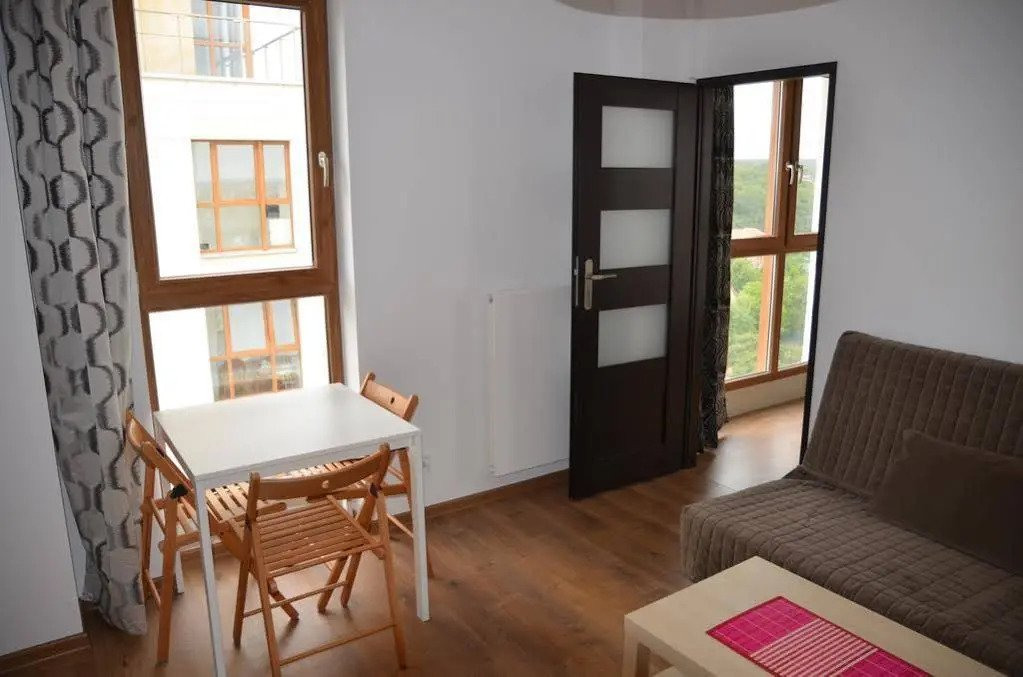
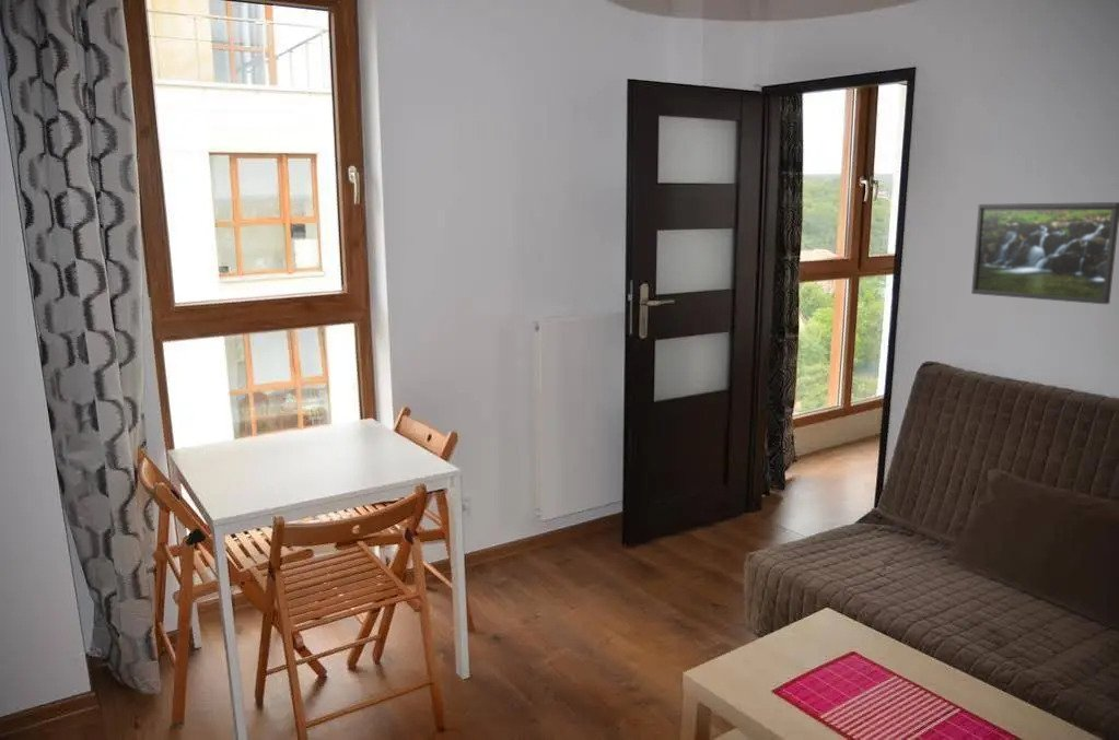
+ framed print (1040, 251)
